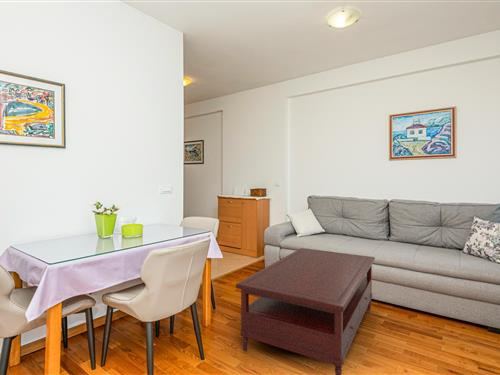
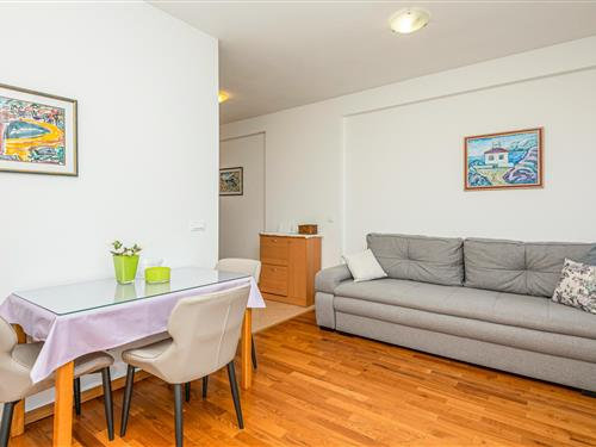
- coffee table (315, 297)
